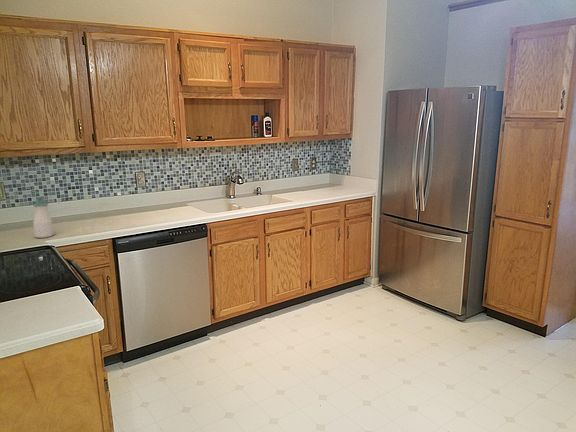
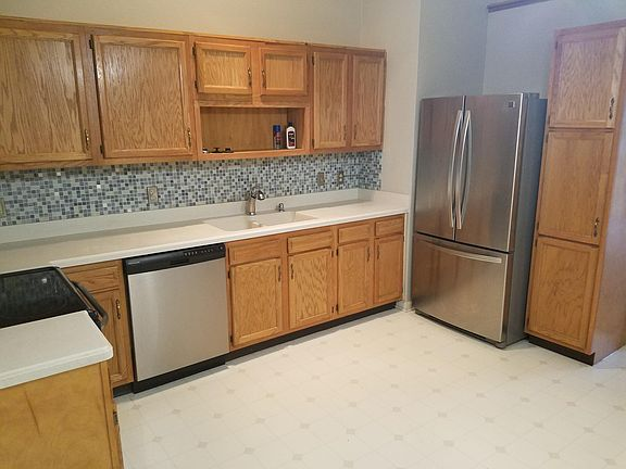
- soap bottle (42, 216)
